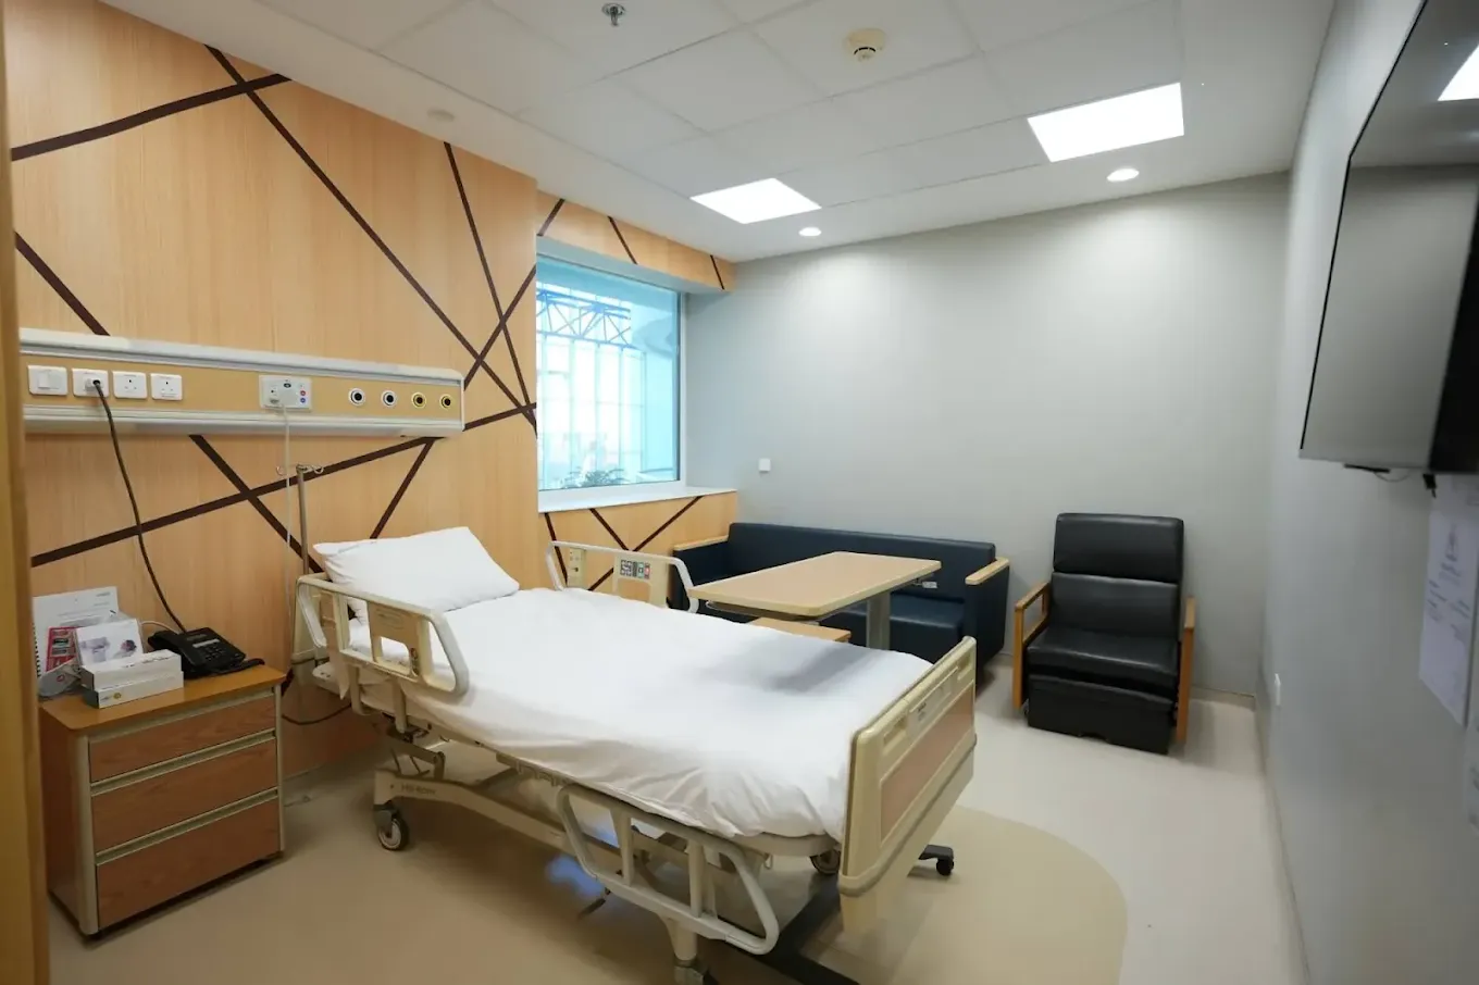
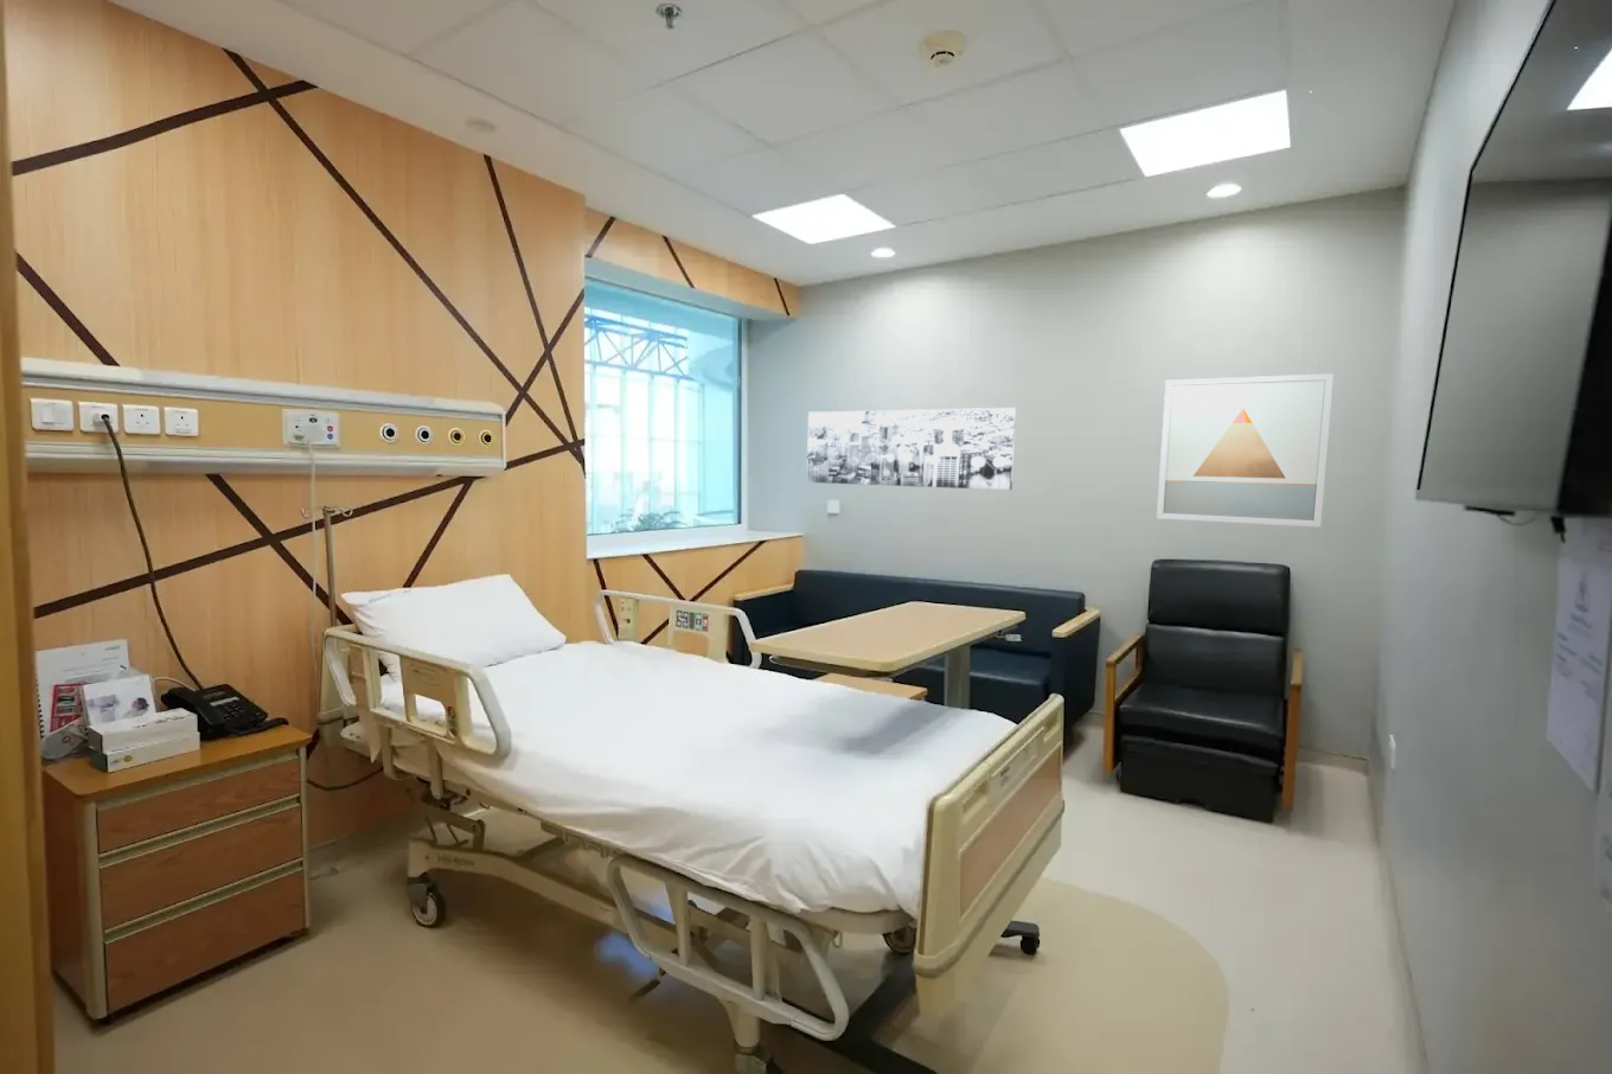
+ wall art (1239, 451)
+ wall art (902, 448)
